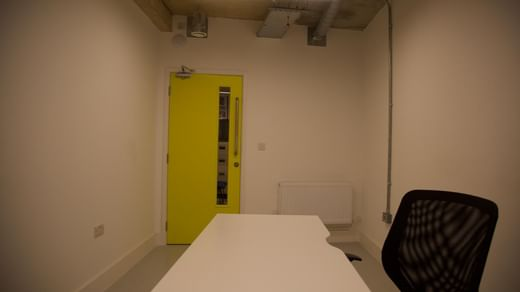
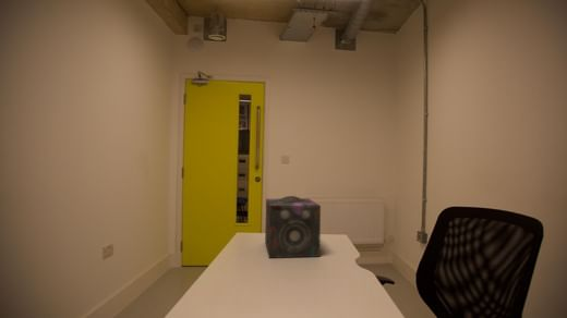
+ speaker (291, 222)
